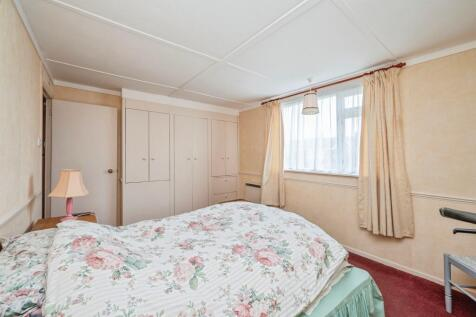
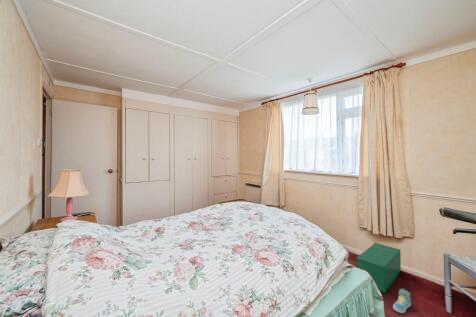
+ sneaker (401, 299)
+ storage bin (379, 264)
